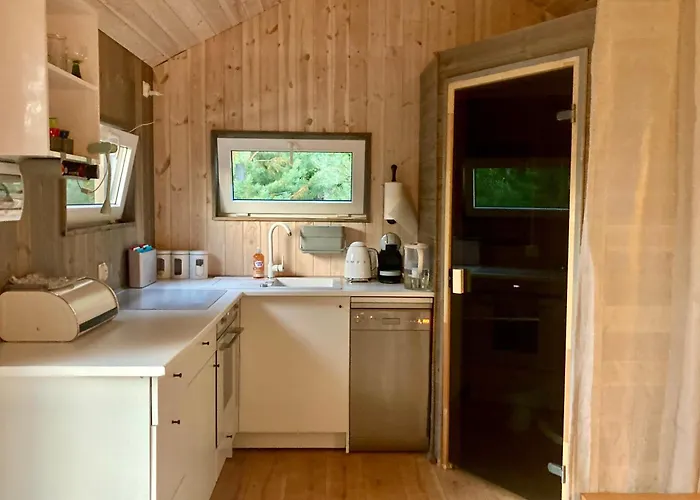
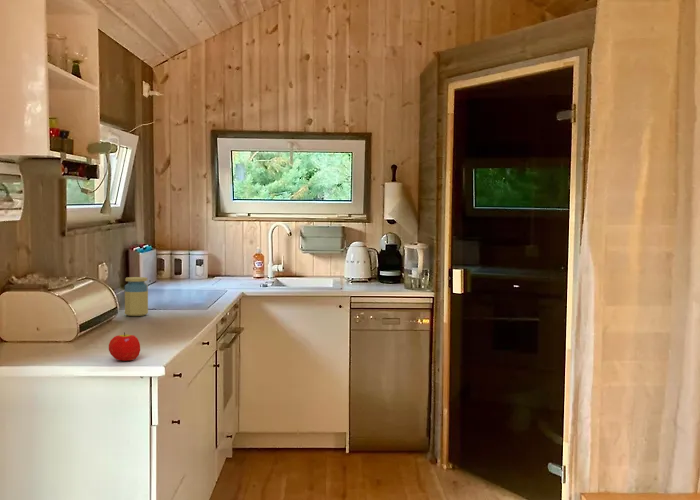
+ fruit (125, 345)
+ jar (136, 296)
